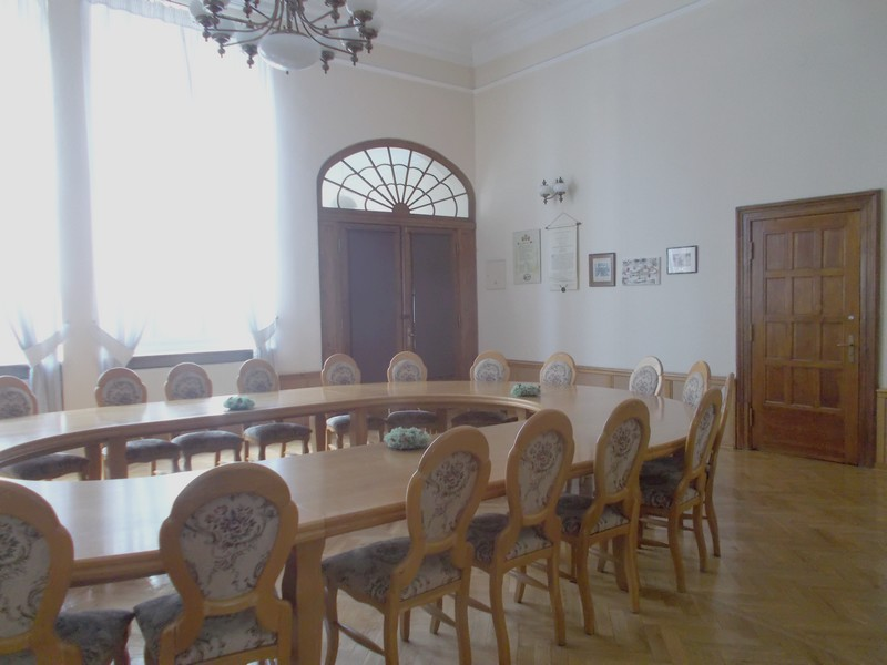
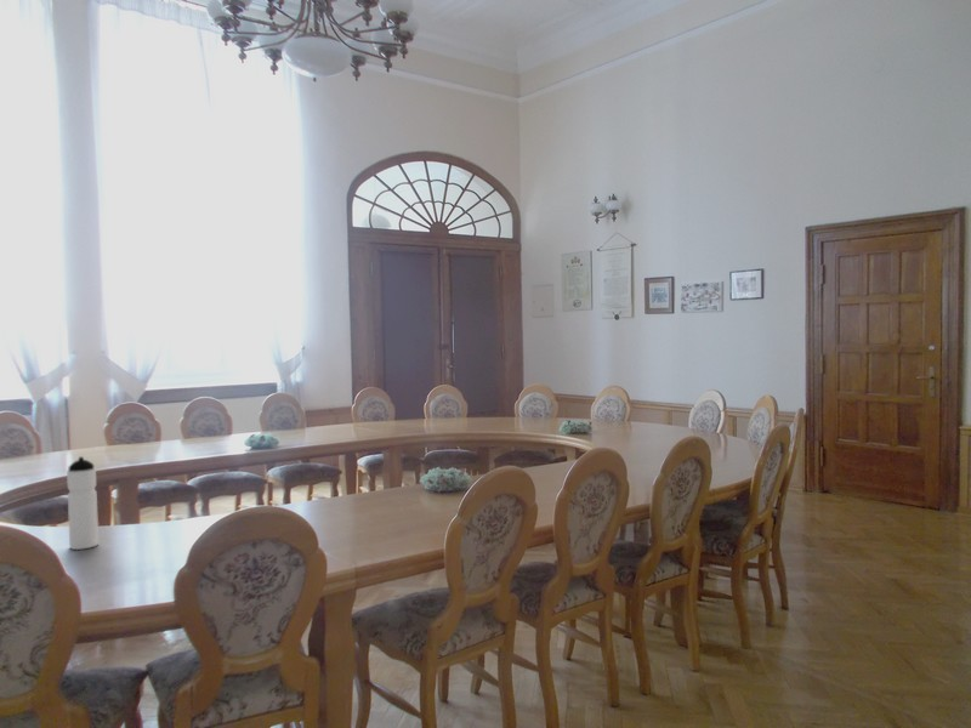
+ water bottle (83, 501)
